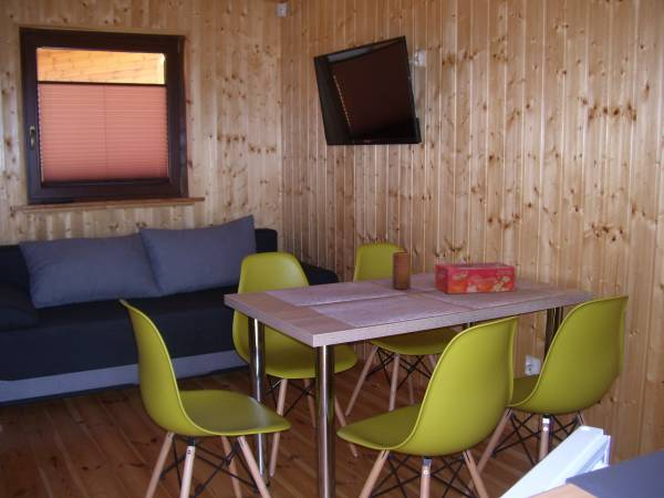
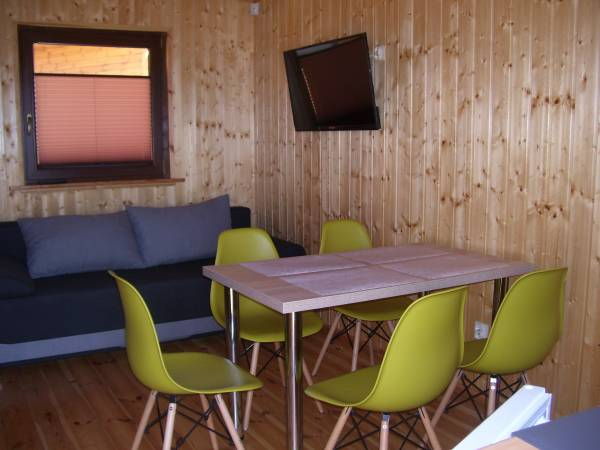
- tissue box (474, 277)
- candle (401, 270)
